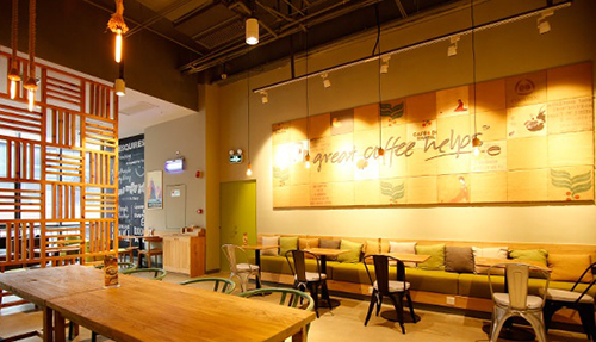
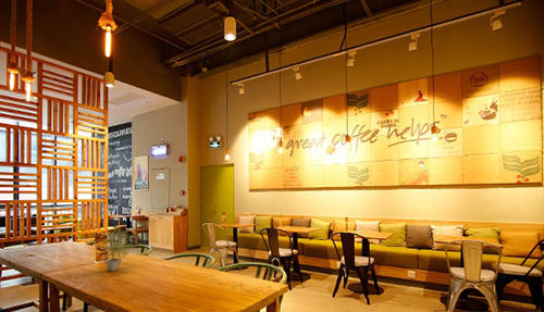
+ potted plant (116, 247)
